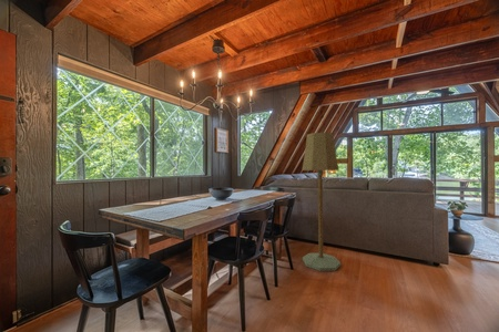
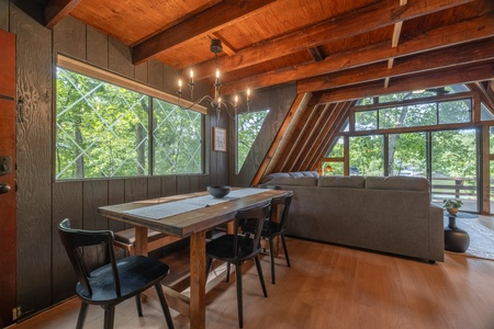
- floor lamp (320, 198)
